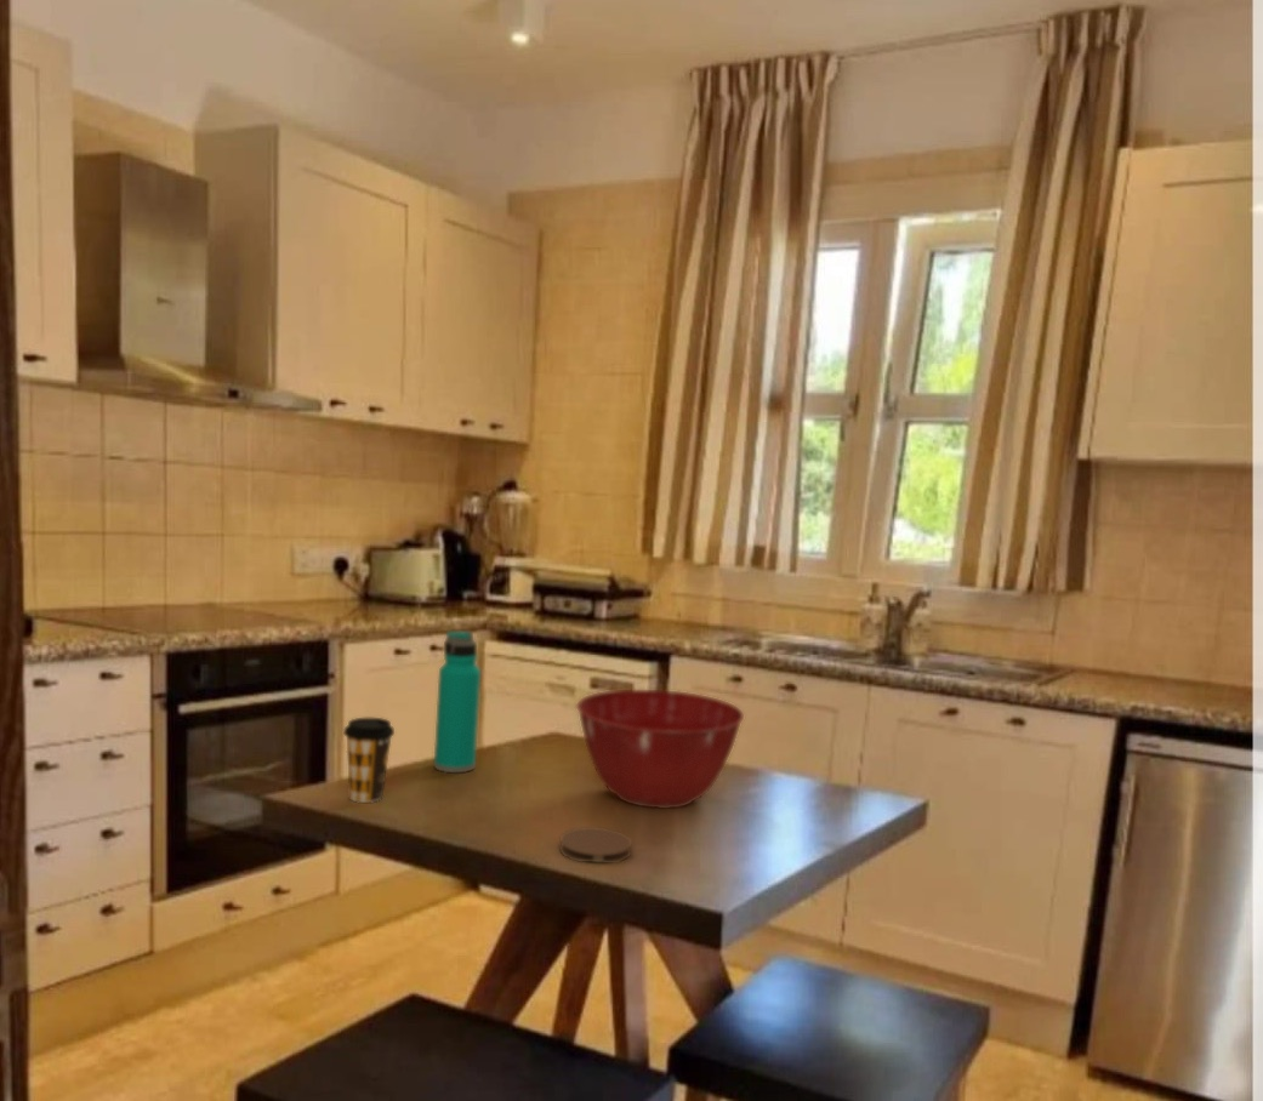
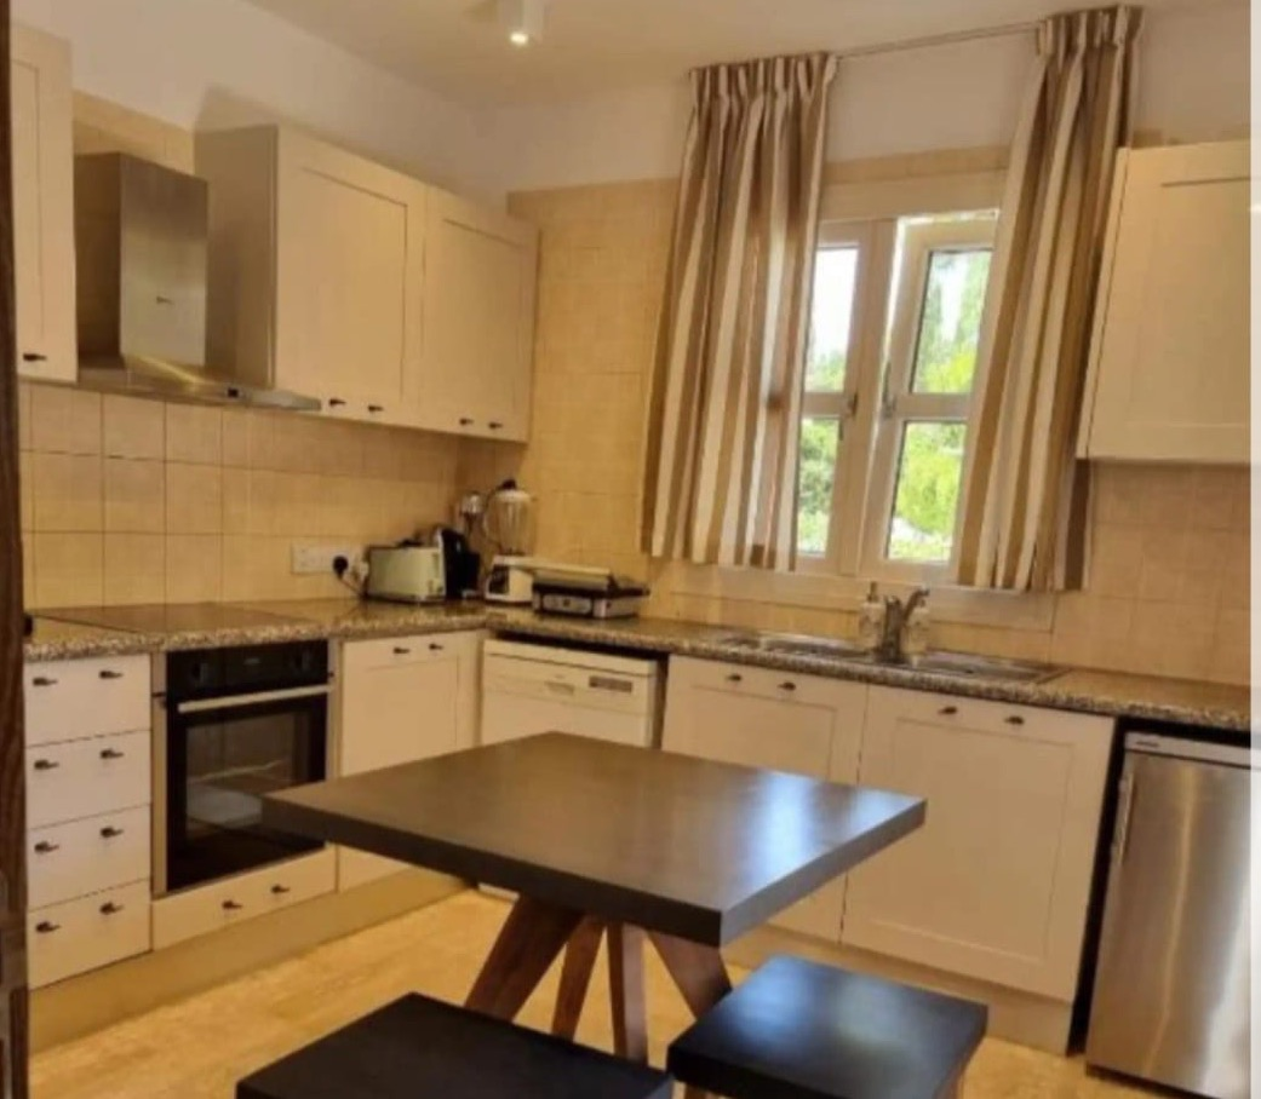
- coffee cup (368, 759)
- water bottle (457, 698)
- coaster (594, 845)
- mixing bowl (656, 751)
